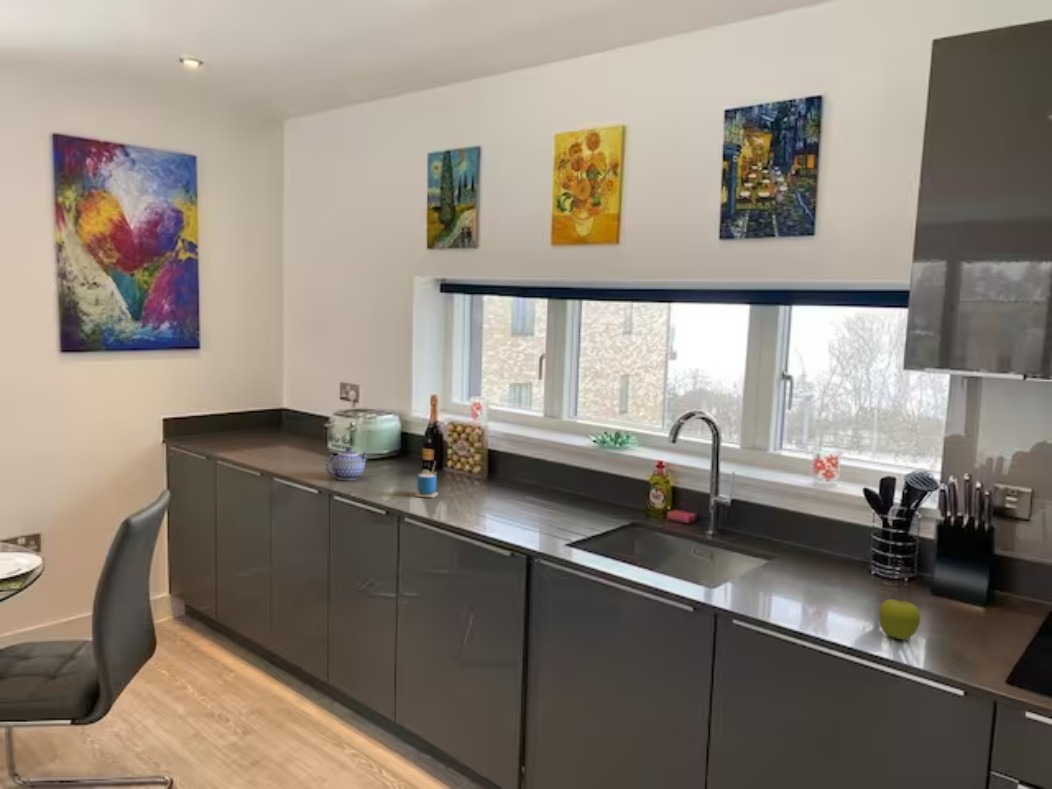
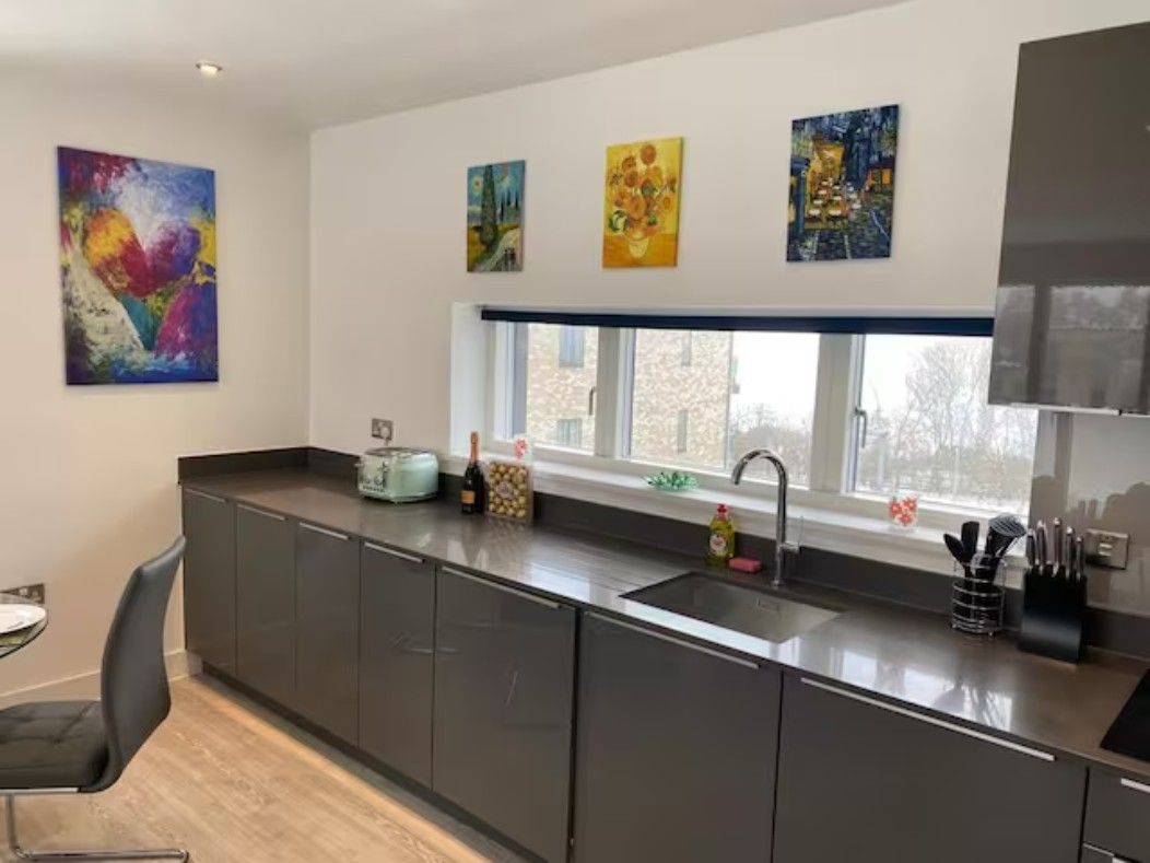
- teapot (347, 462)
- cup (427, 478)
- fruit (899, 618)
